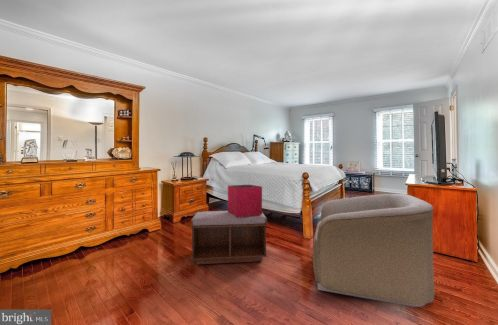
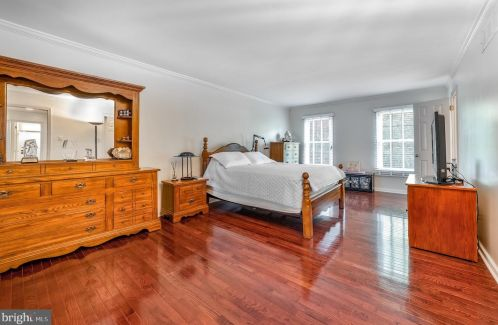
- storage bin (244, 199)
- bench (229, 234)
- armchair (364, 236)
